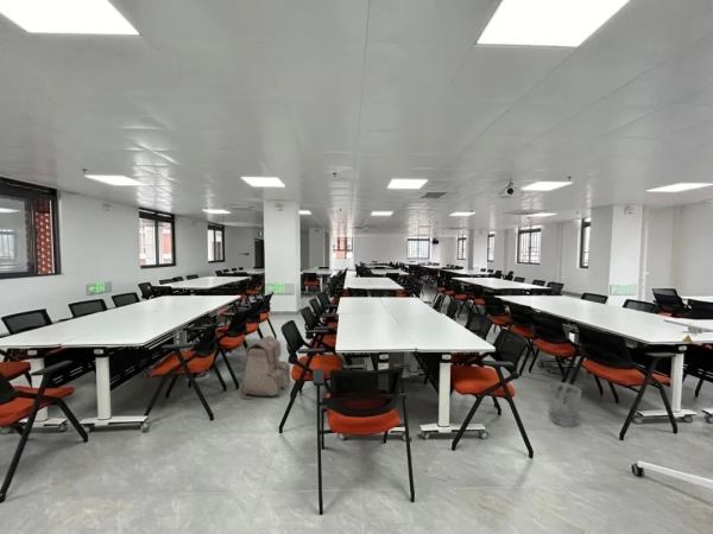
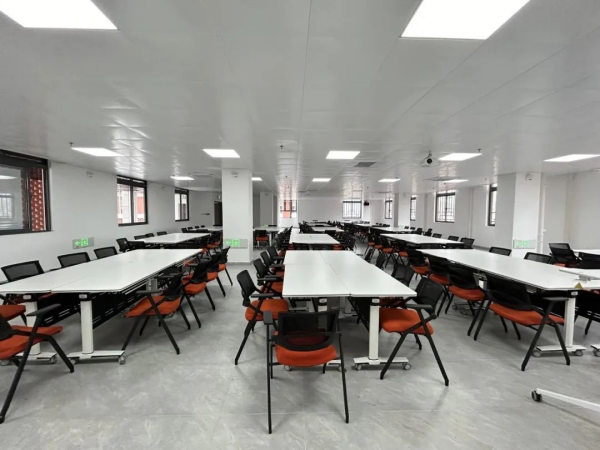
- backpack (265, 364)
- wastebasket (563, 403)
